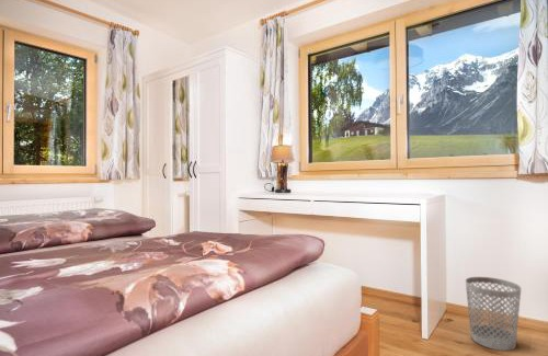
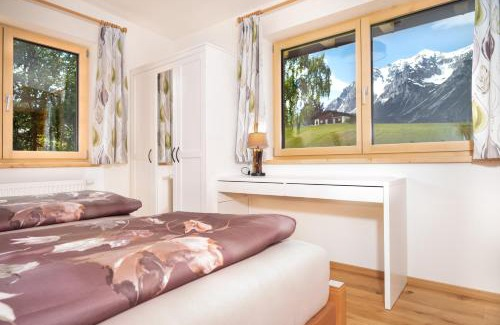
- wastebasket (492, 312)
